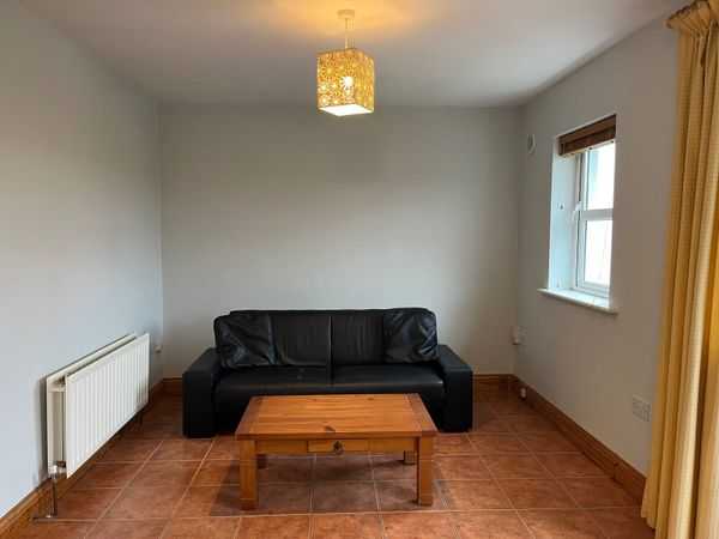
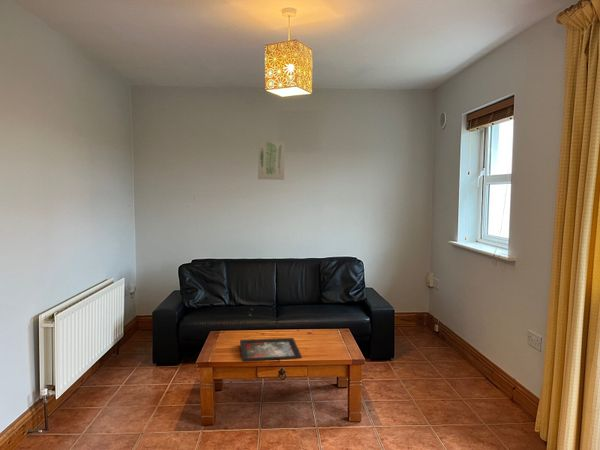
+ decorative tray (269, 349)
+ wall art (271, 160)
